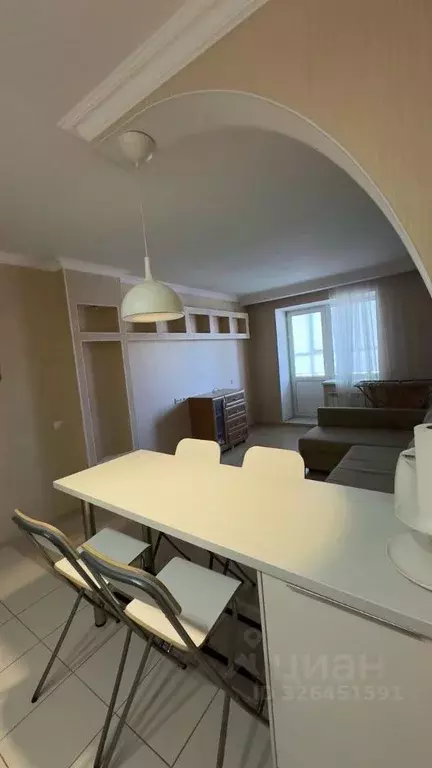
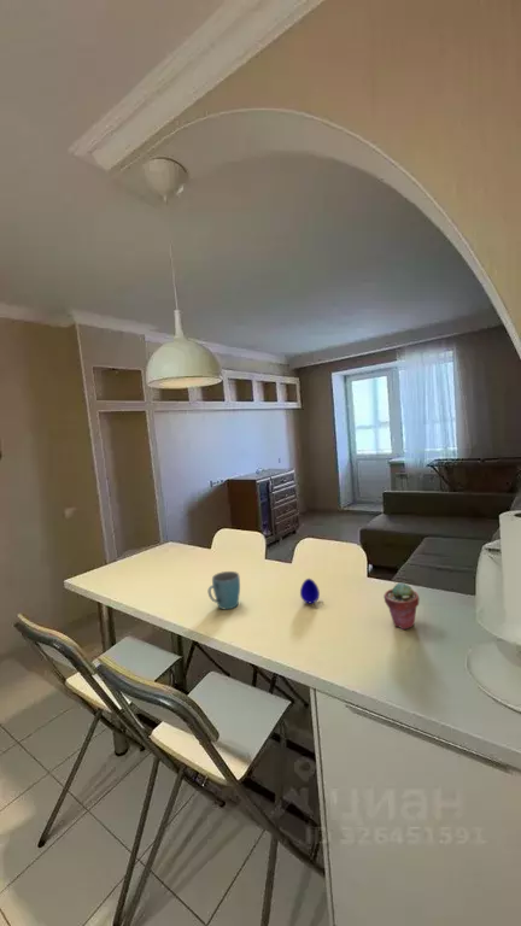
+ decorative egg (309, 590)
+ mug (223, 592)
+ potted succulent (402, 603)
